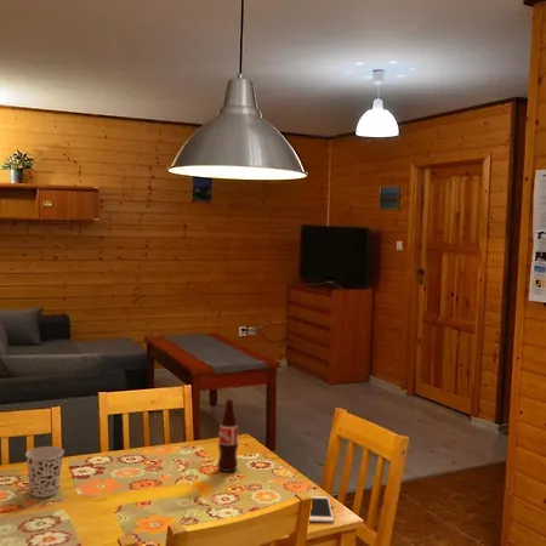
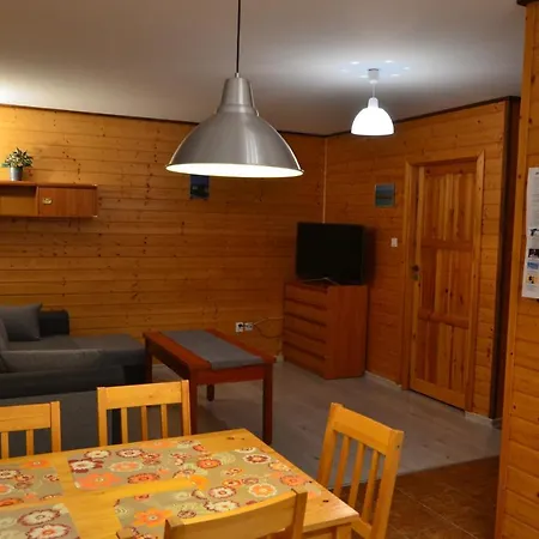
- bottle (228, 434)
- cup (44, 472)
- cell phone (317, 508)
